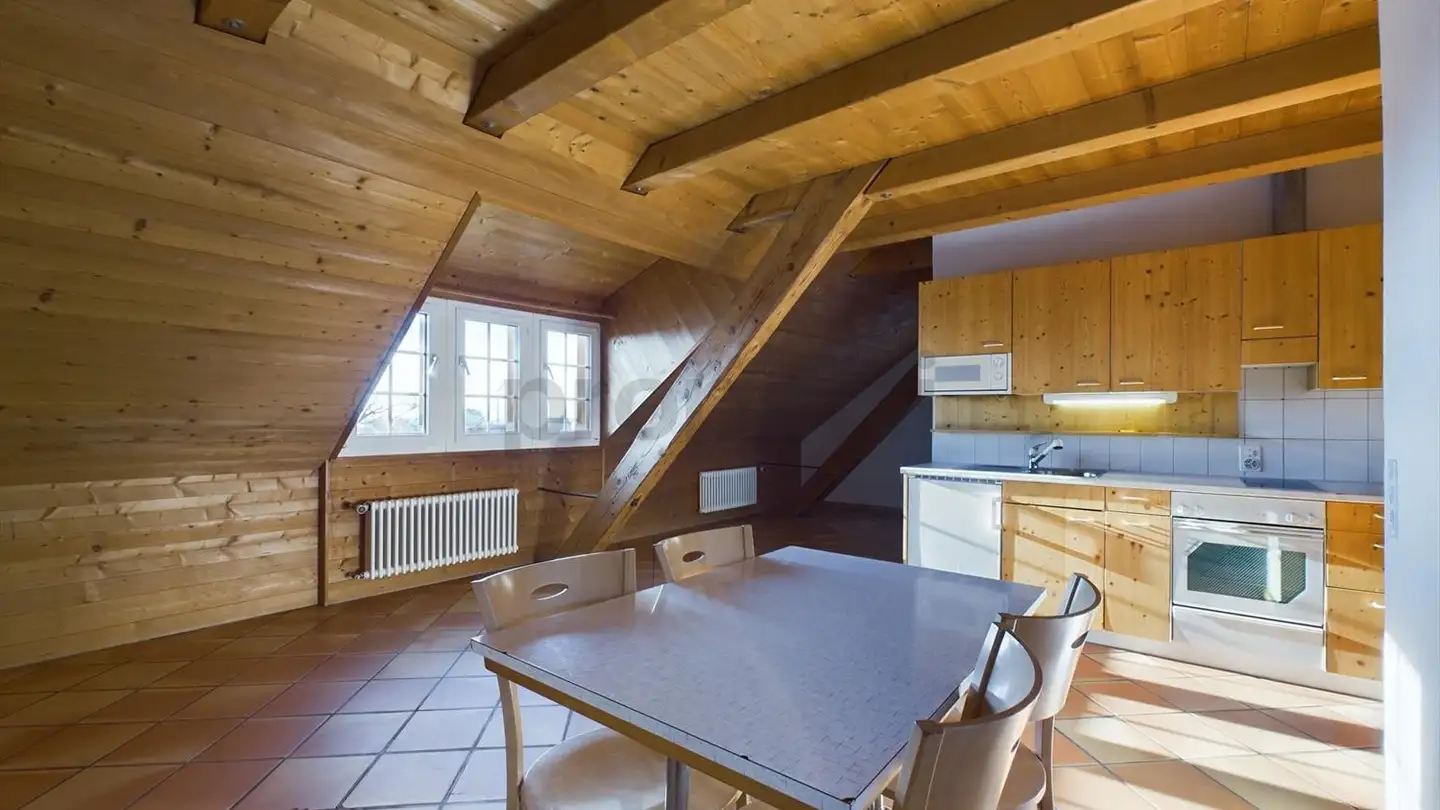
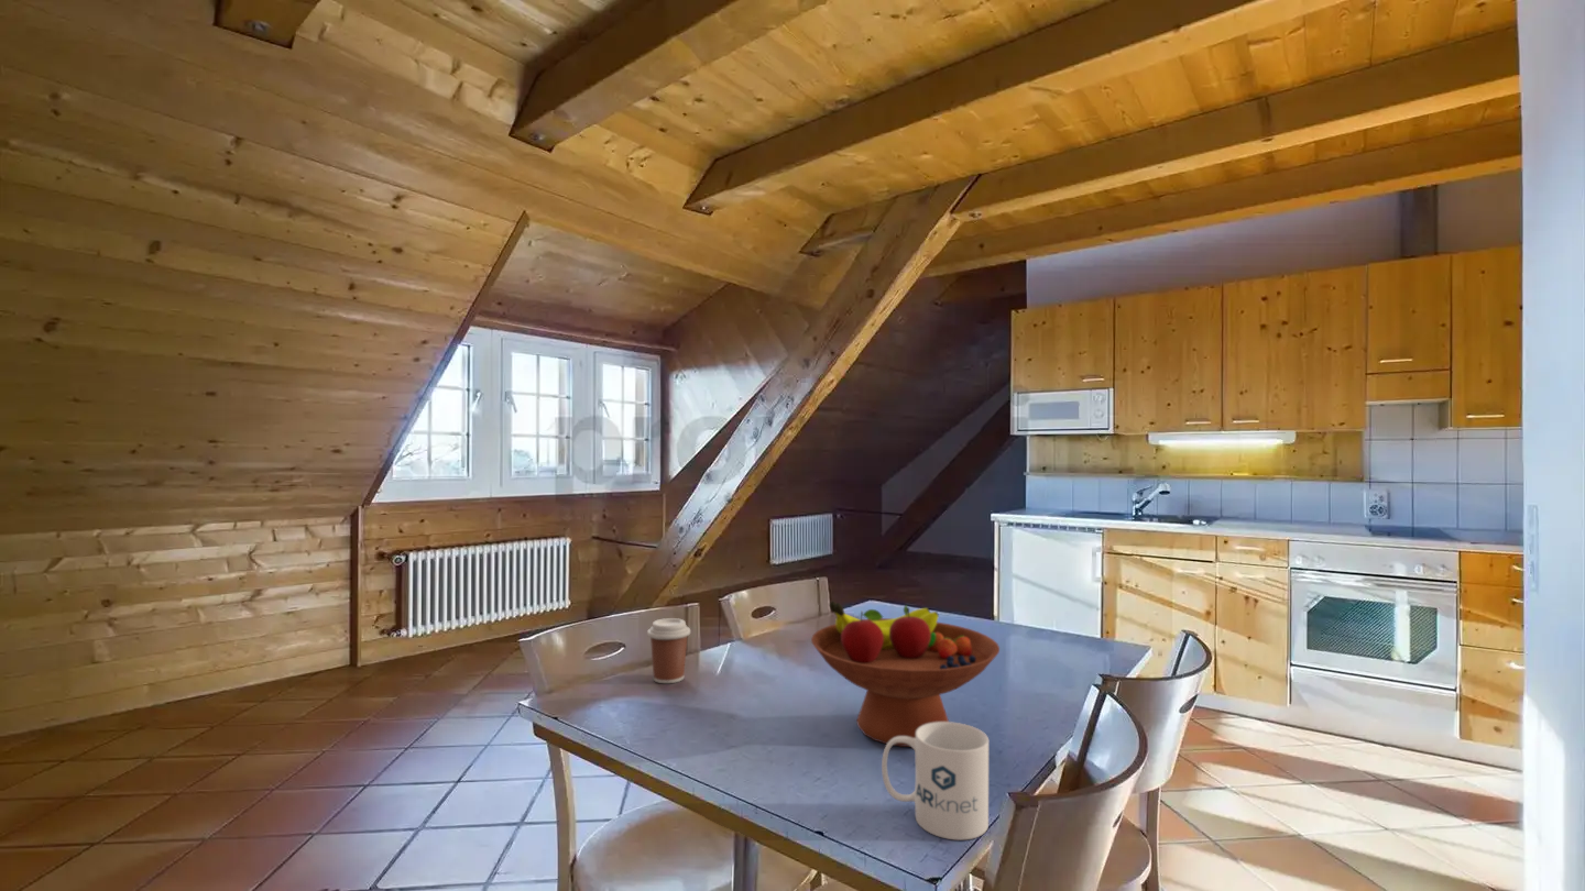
+ coffee cup (668, 650)
+ mug (939, 774)
+ fruit bowl (903, 668)
